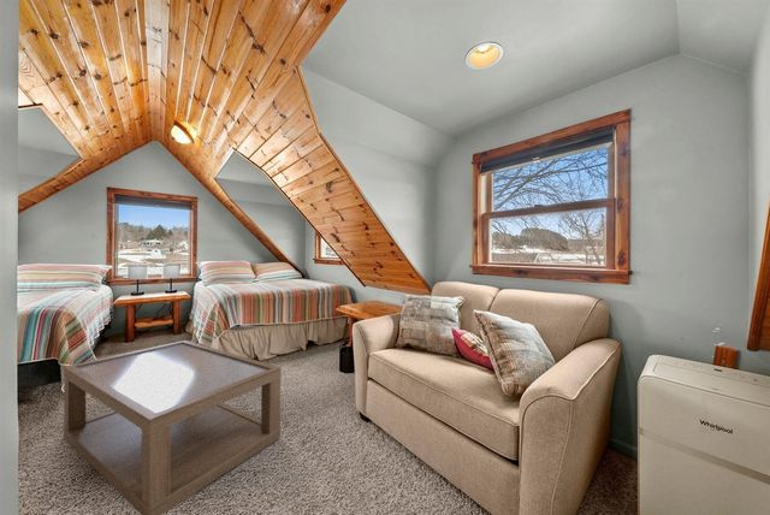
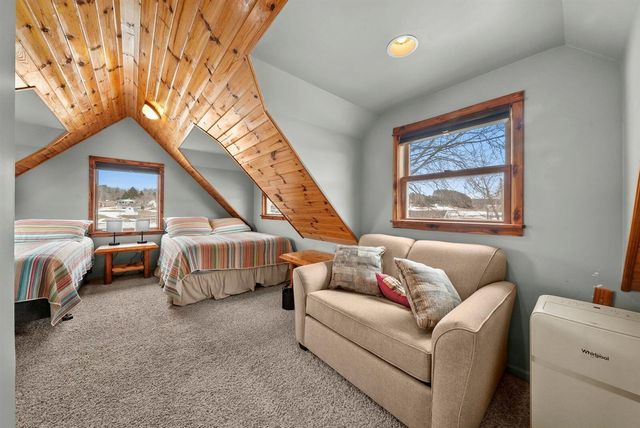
- coffee table (172, 402)
